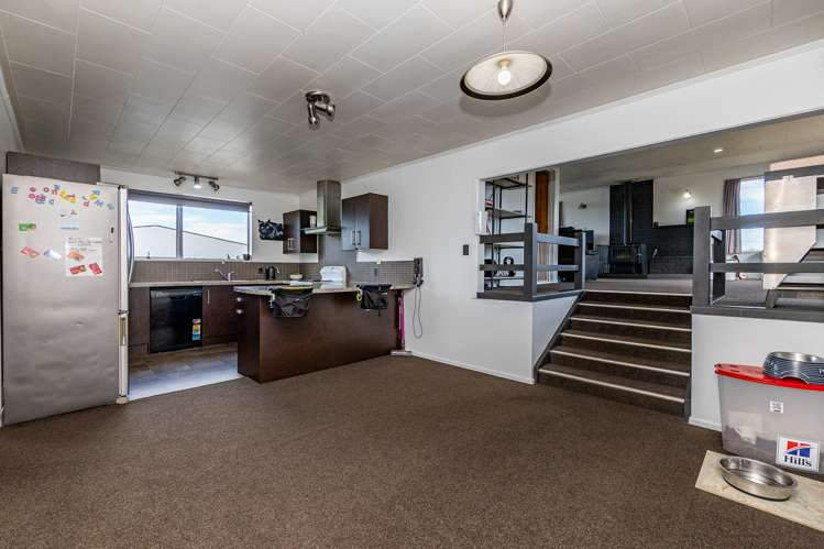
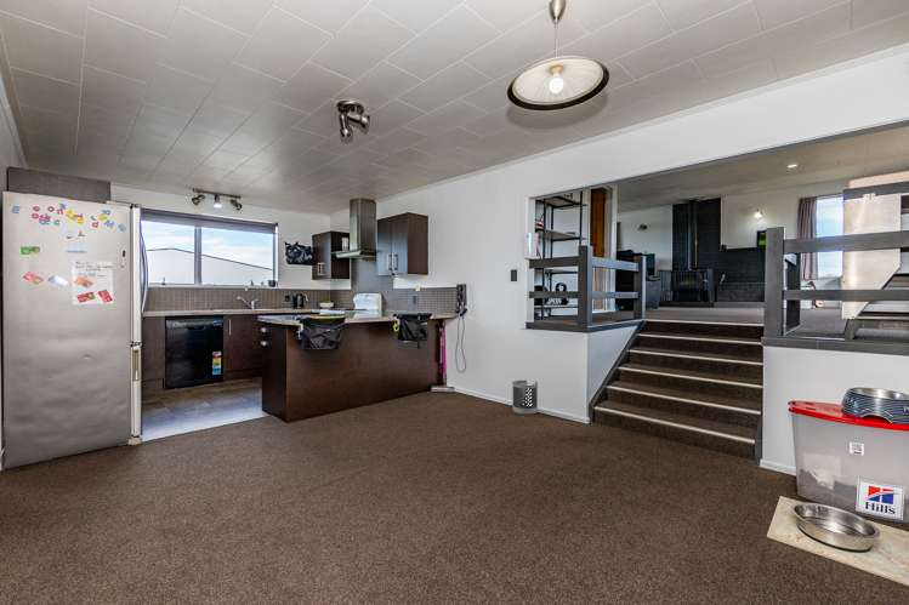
+ wastebasket (524, 396)
